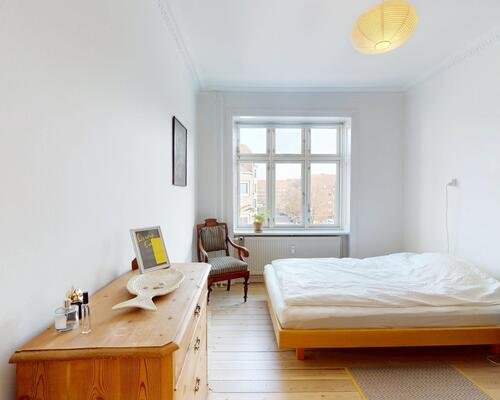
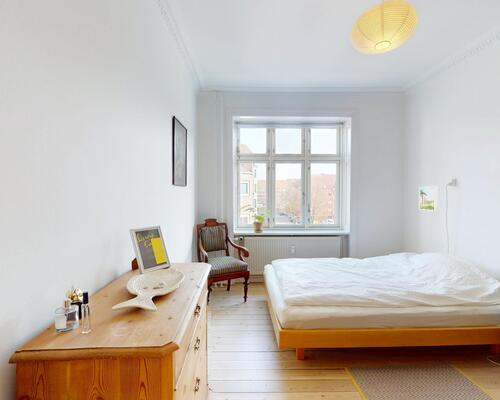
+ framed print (427, 198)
